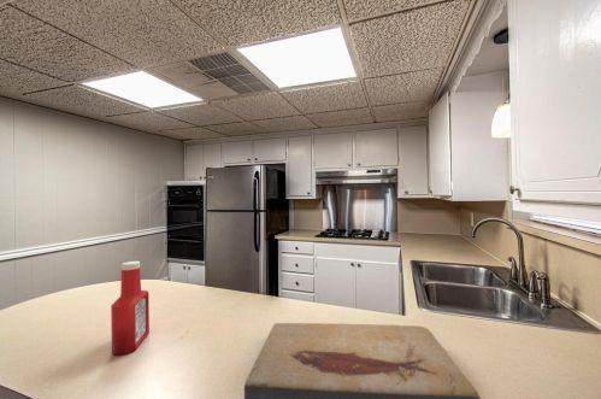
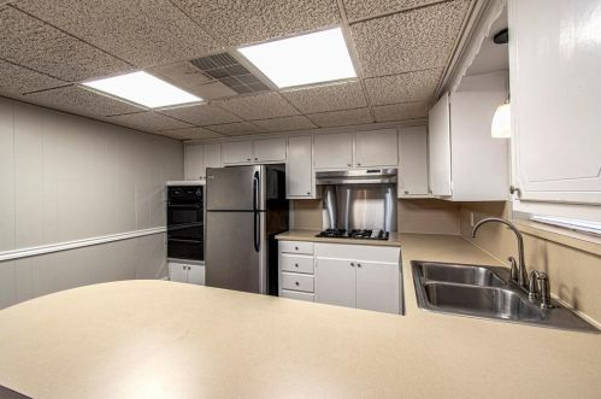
- soap bottle (131, 301)
- fish fossil (352, 358)
